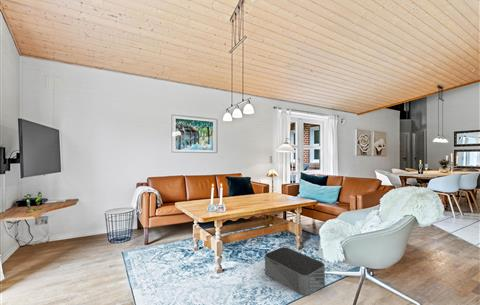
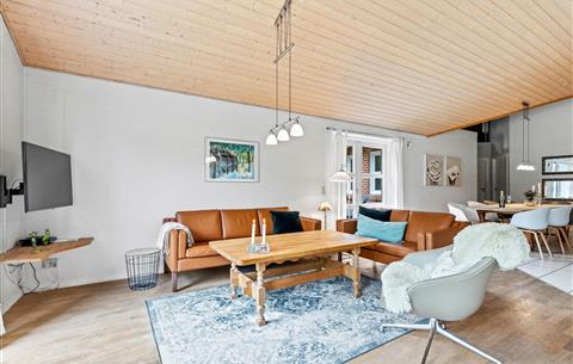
- storage bin (293, 268)
